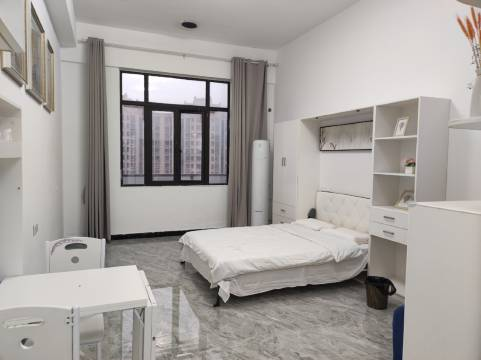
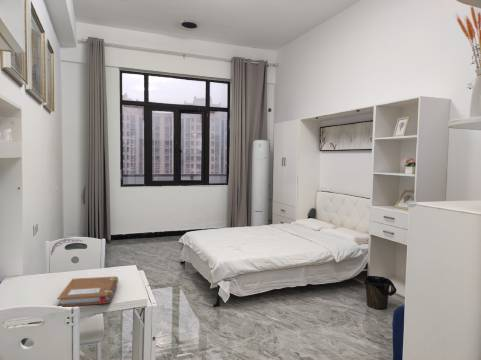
+ notebook (90, 290)
